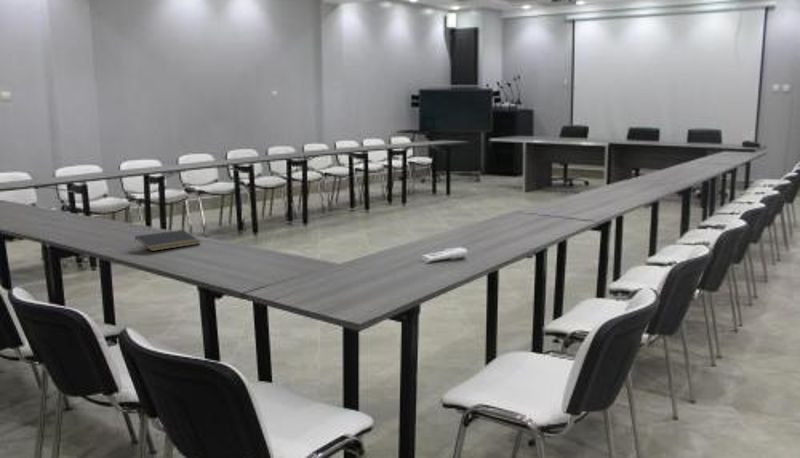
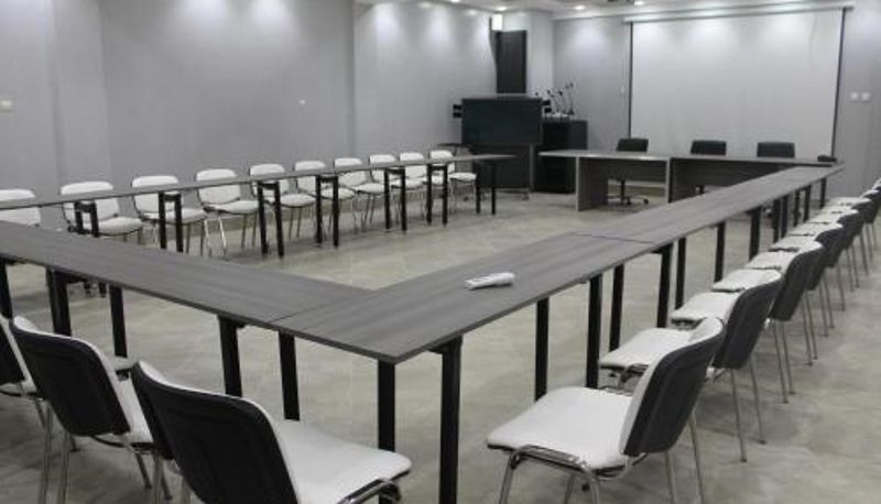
- notepad (168, 239)
